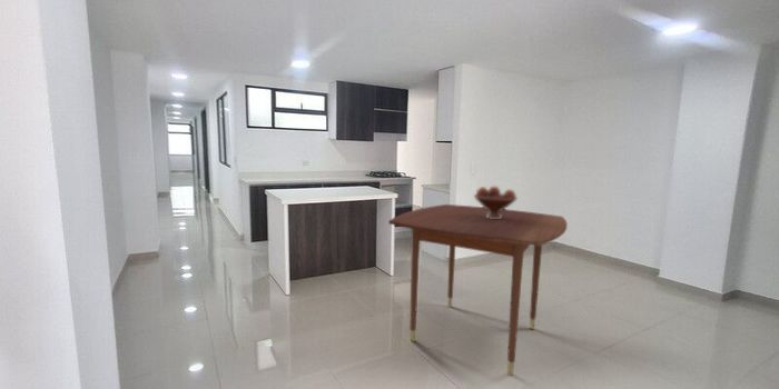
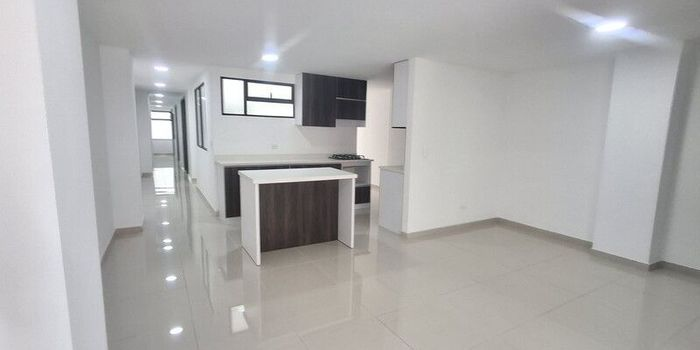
- fruit bowl (494, 202)
- dining table (453, 277)
